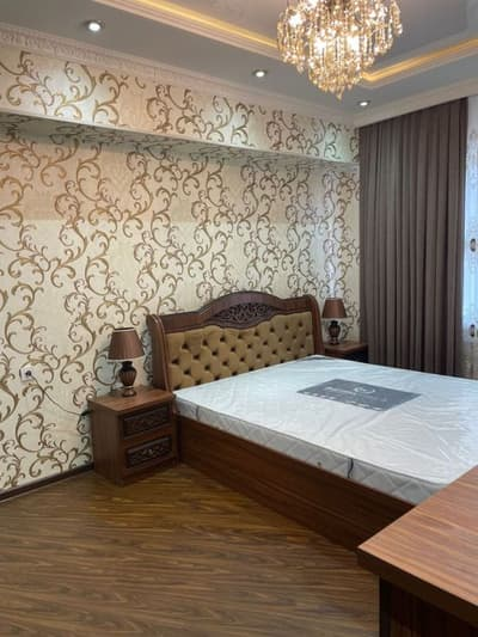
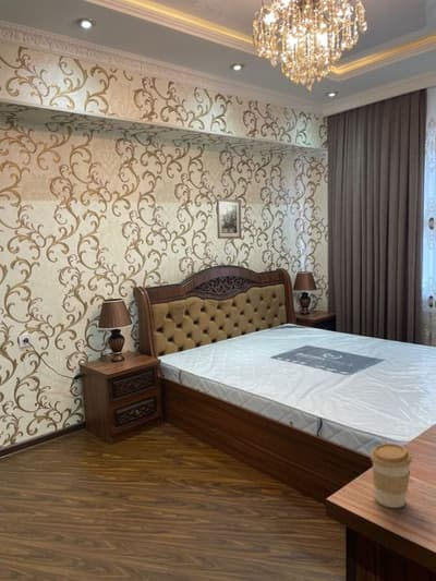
+ wall art (229, 219)
+ coffee cup (390, 473)
